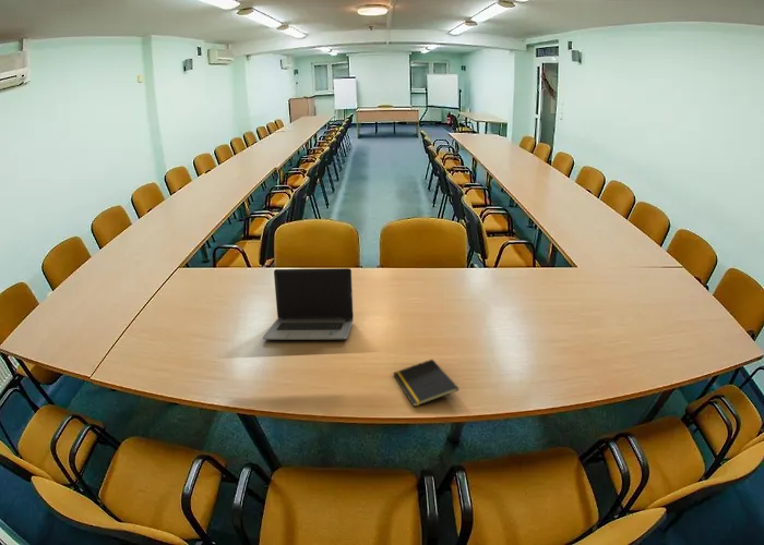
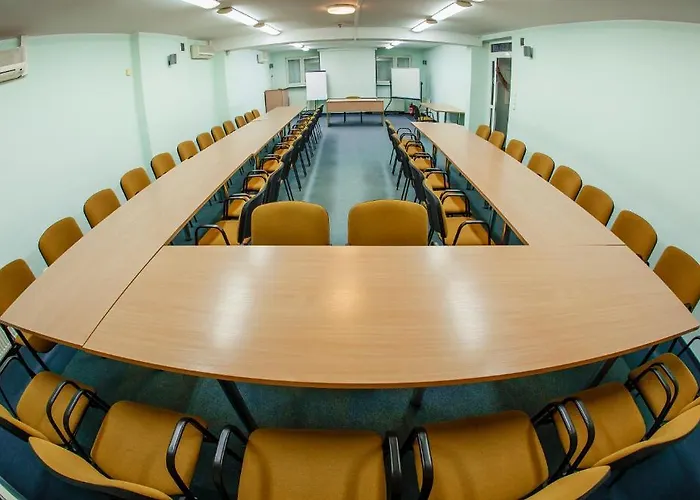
- notepad (423, 380)
- laptop computer (308, 303)
